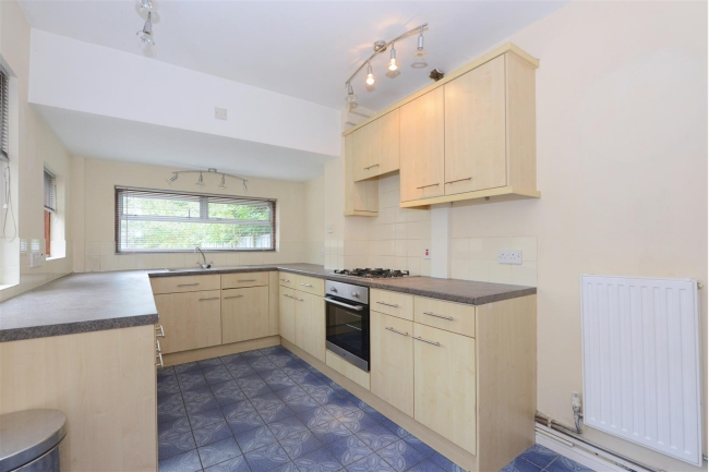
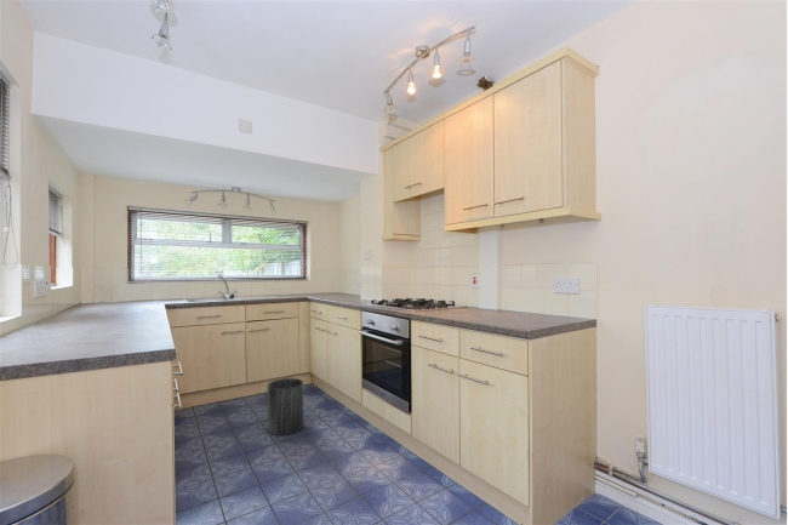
+ trash can (285, 405)
